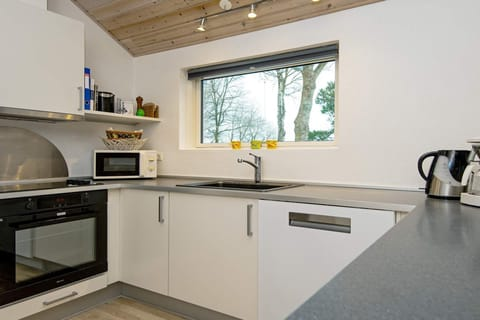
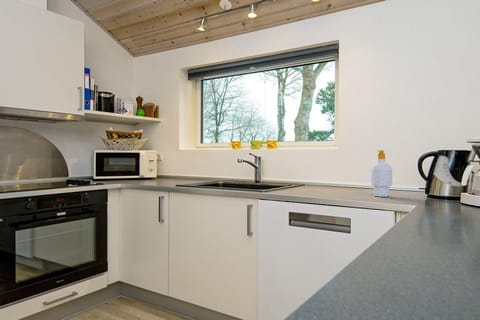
+ soap bottle (381, 173)
